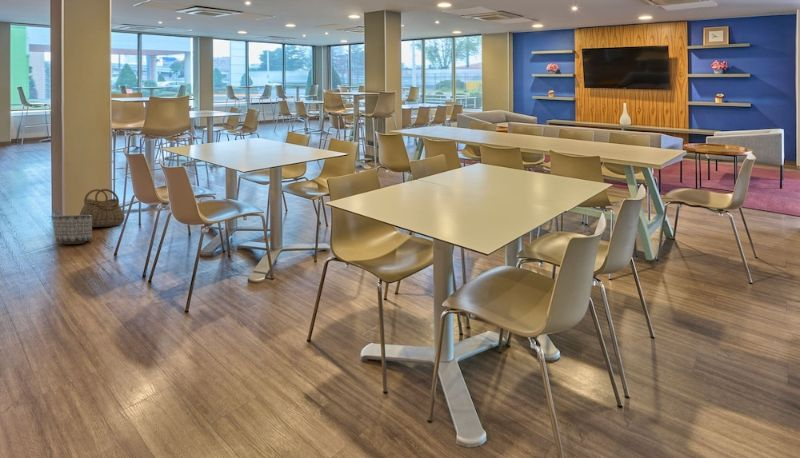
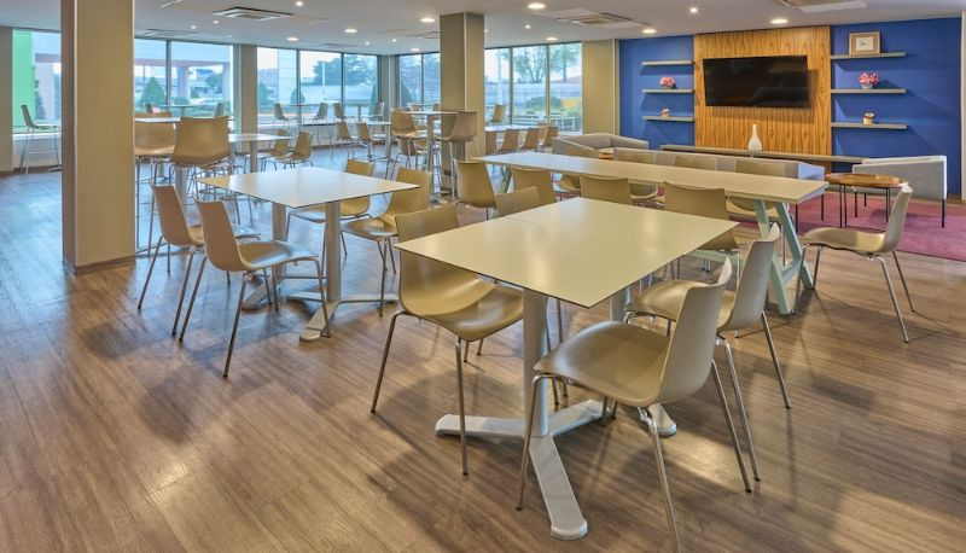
- planter (73, 229)
- basket (101, 207)
